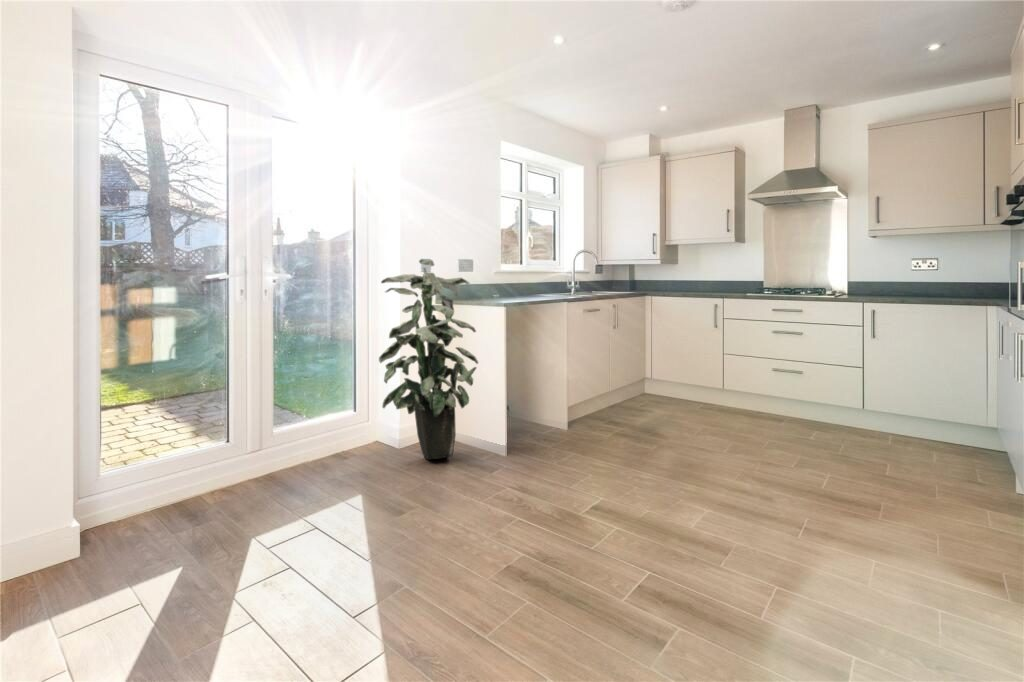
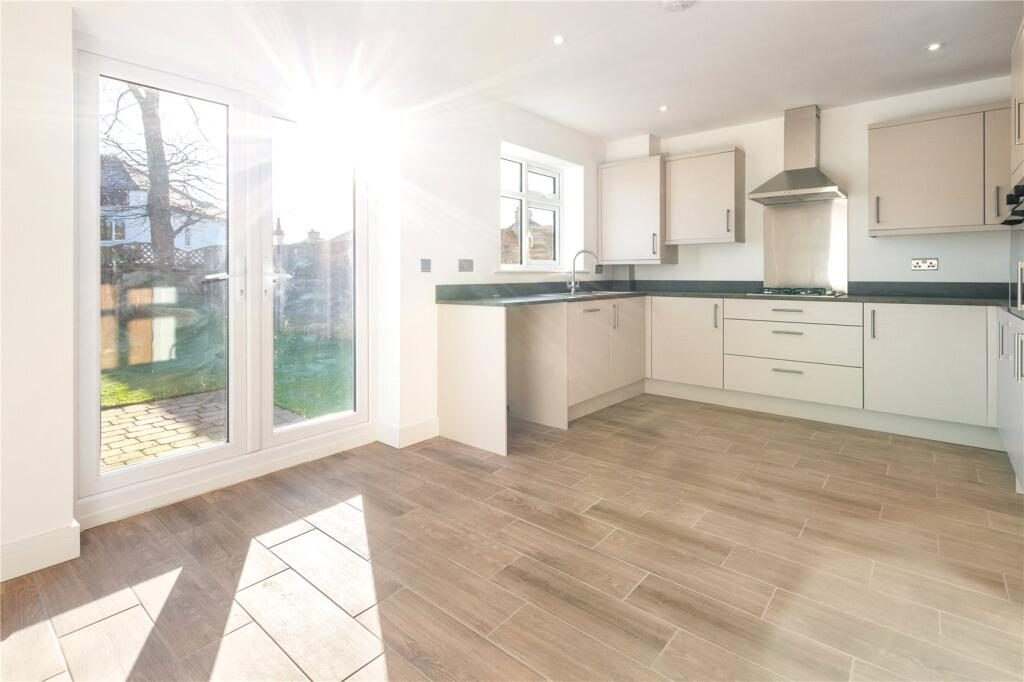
- indoor plant (428, 359)
